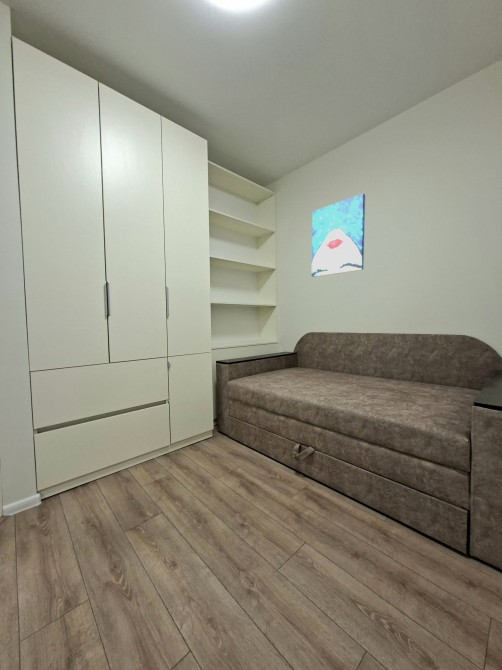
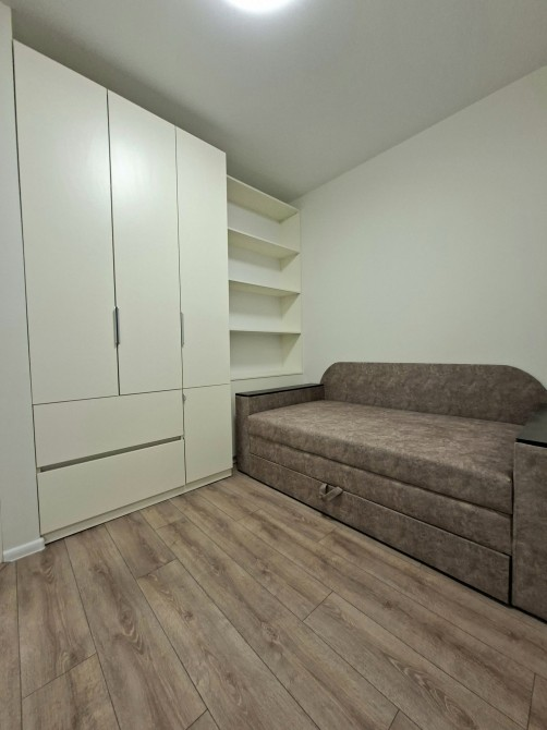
- wall art (336, 238)
